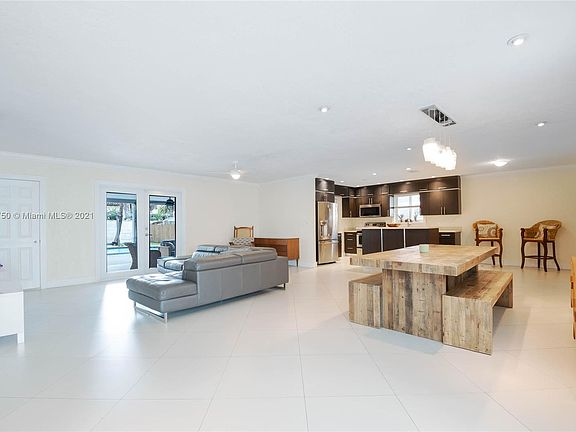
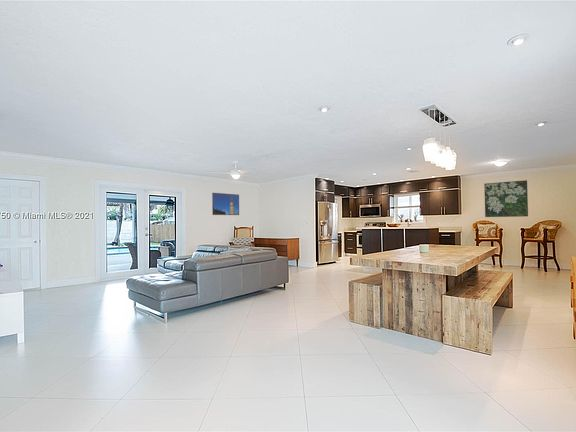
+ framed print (505, 199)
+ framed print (226, 204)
